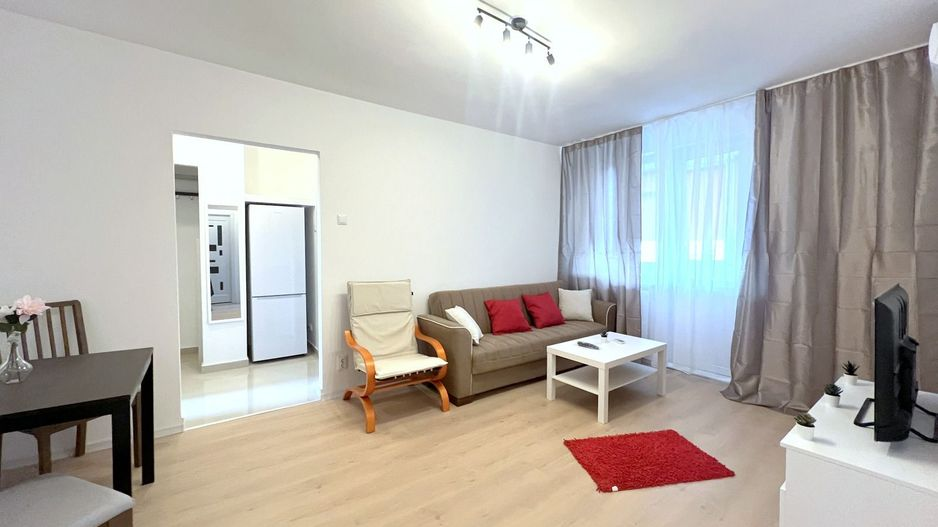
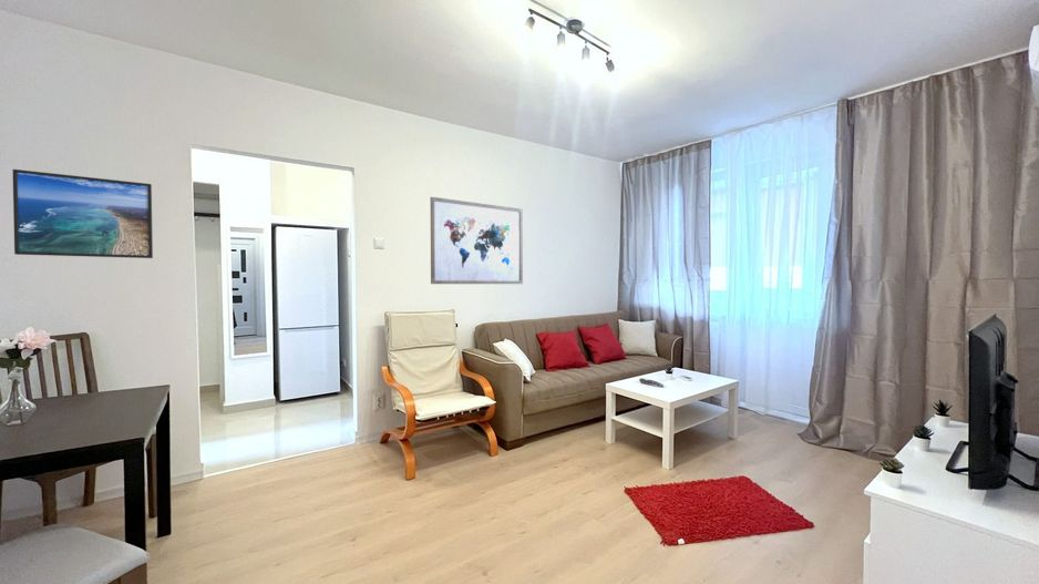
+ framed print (88, 216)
+ wall art (480, 244)
